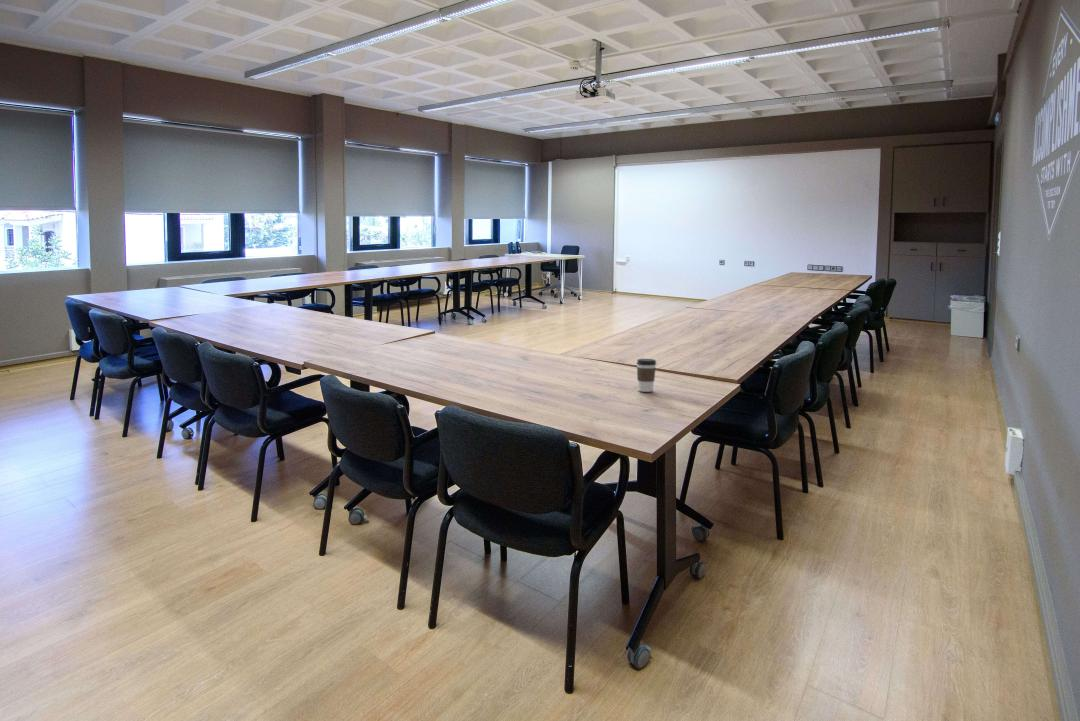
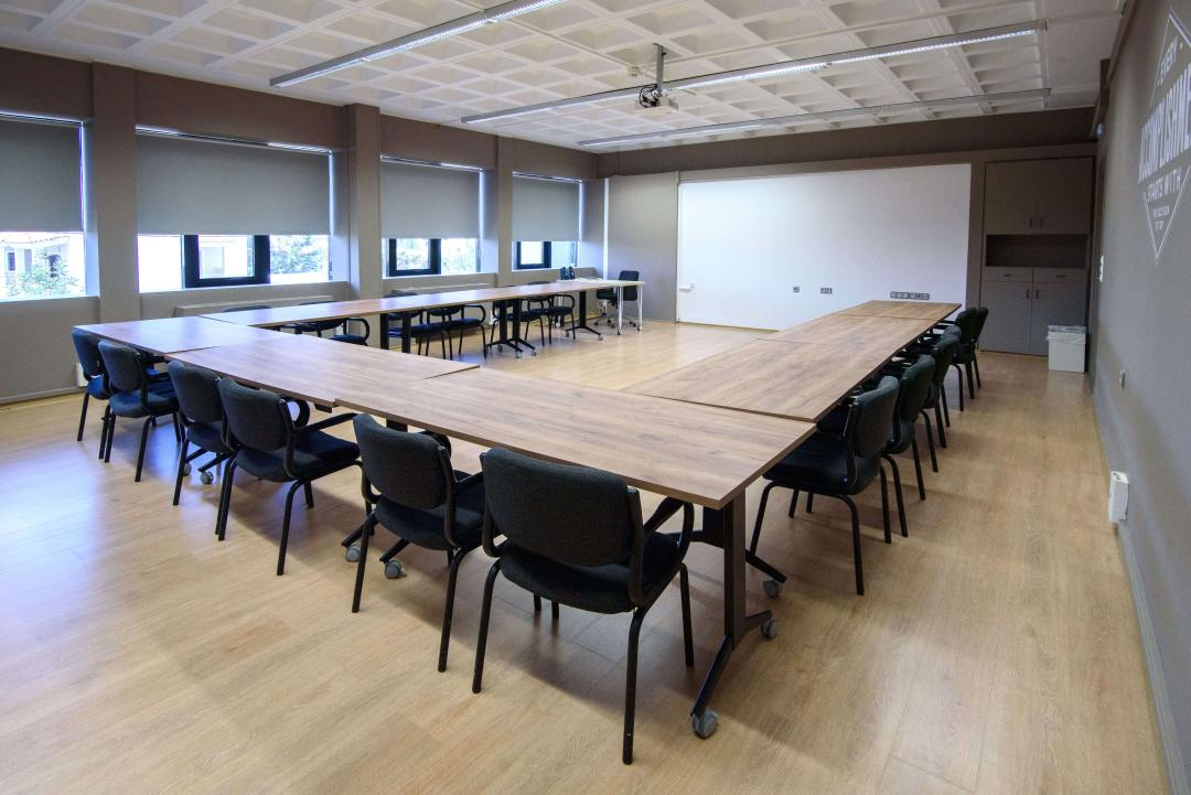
- coffee cup (646, 375)
